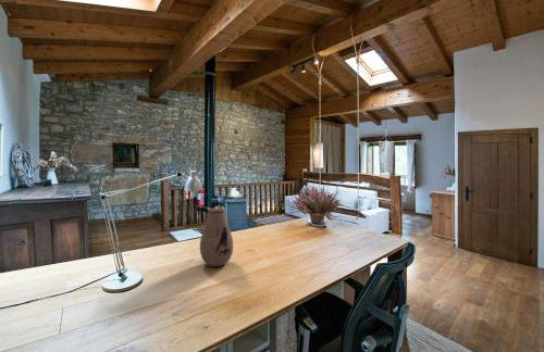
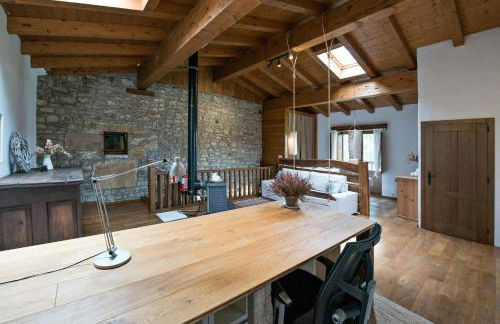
- vase (217, 236)
